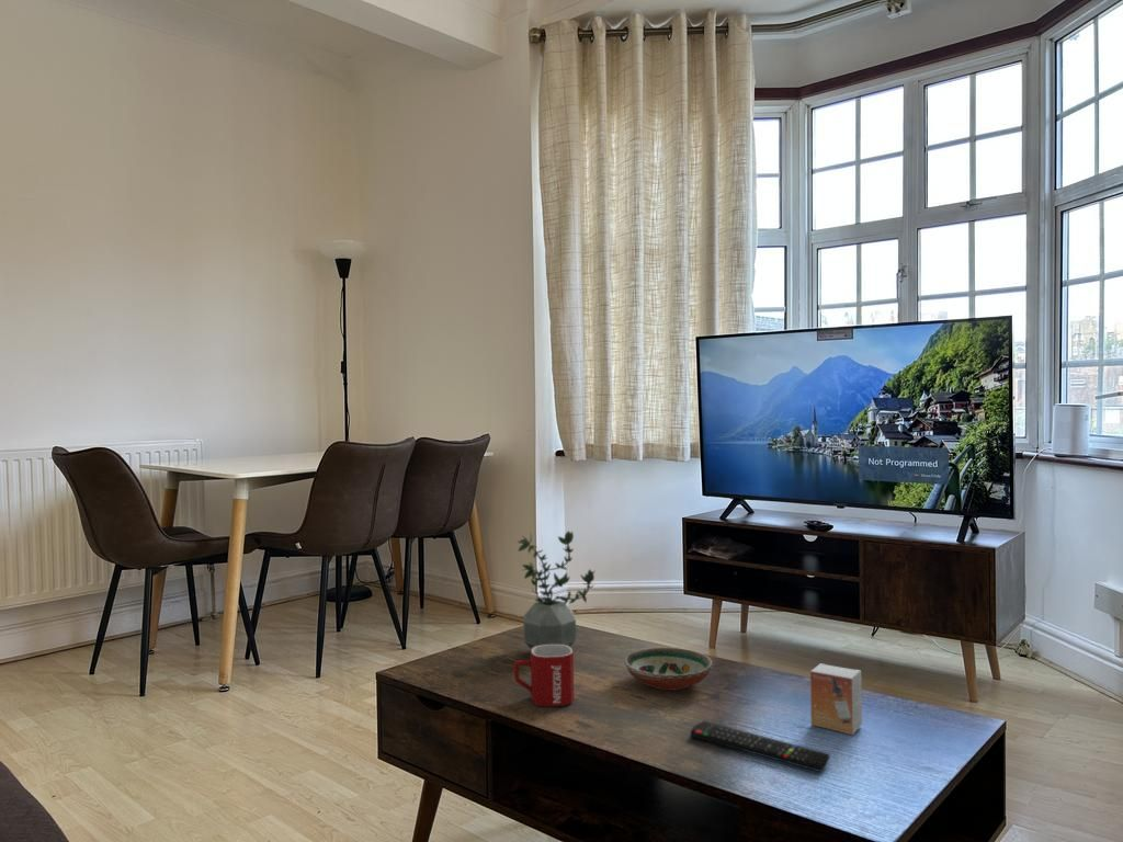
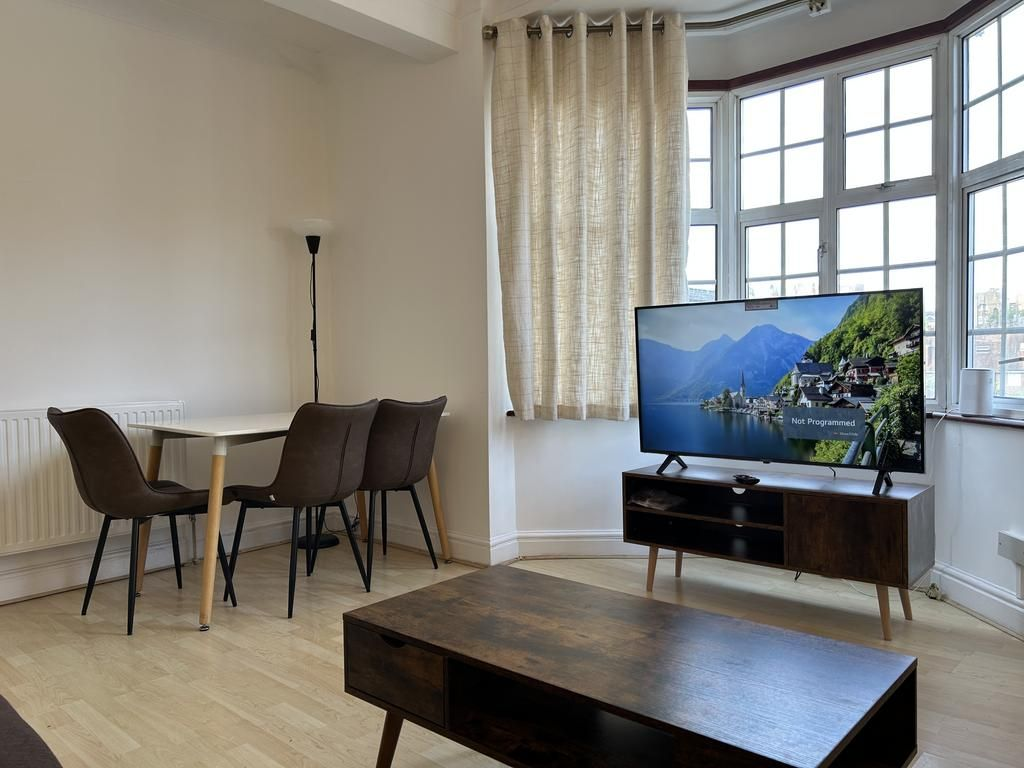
- small box (836, 697)
- remote control (756, 746)
- mug (544, 674)
- decorative bowl (668, 671)
- potted plant (553, 592)
